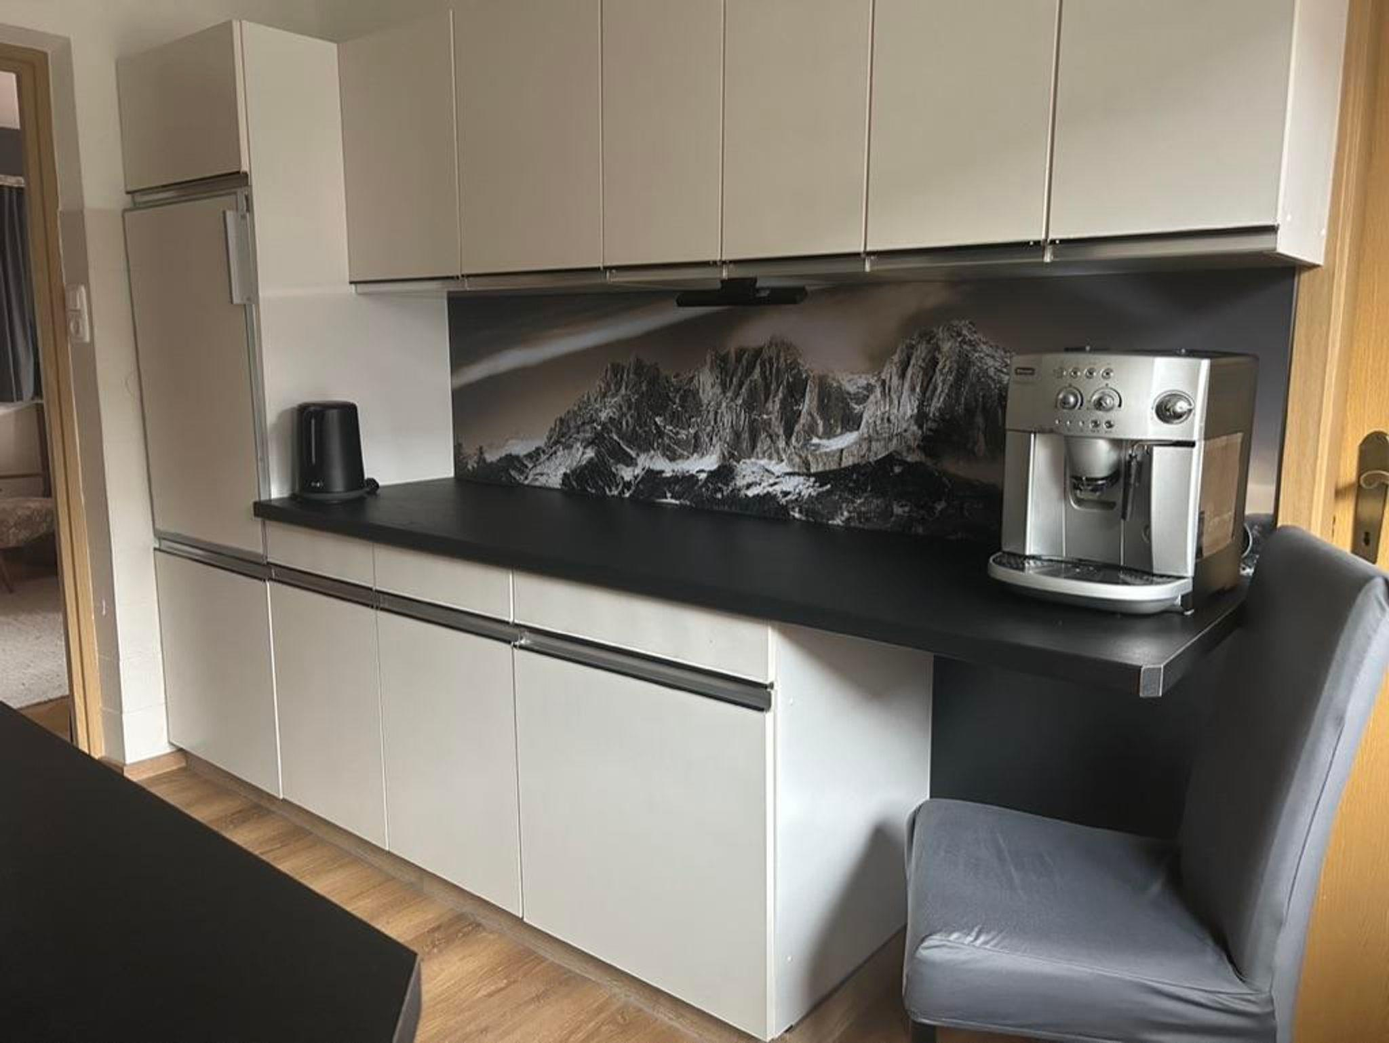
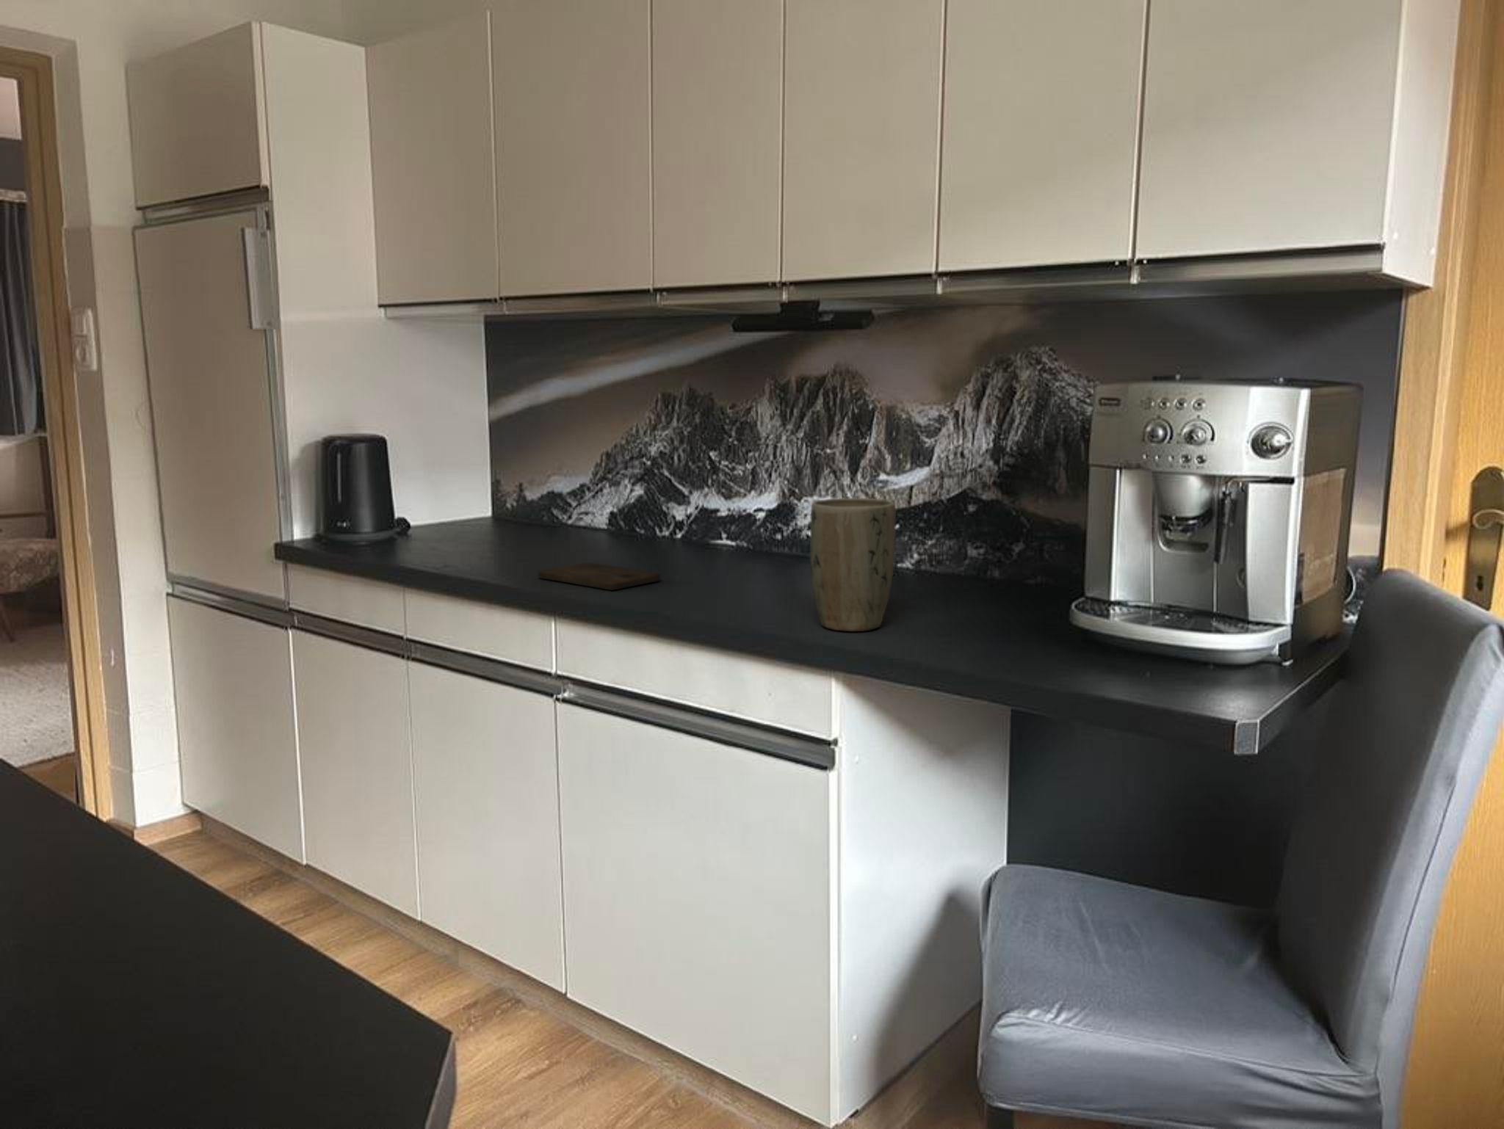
+ cutting board (599, 575)
+ plant pot (852, 563)
